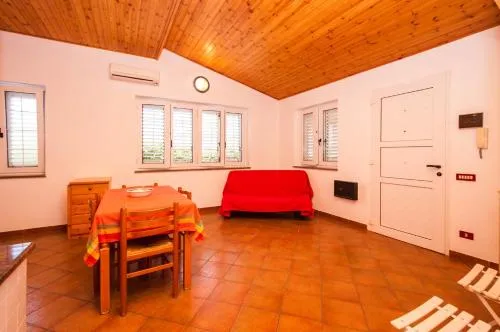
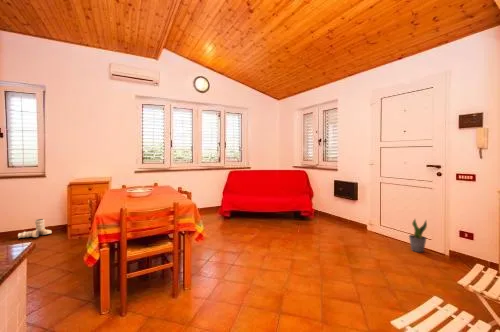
+ potted plant (417, 233)
+ boots (36, 228)
